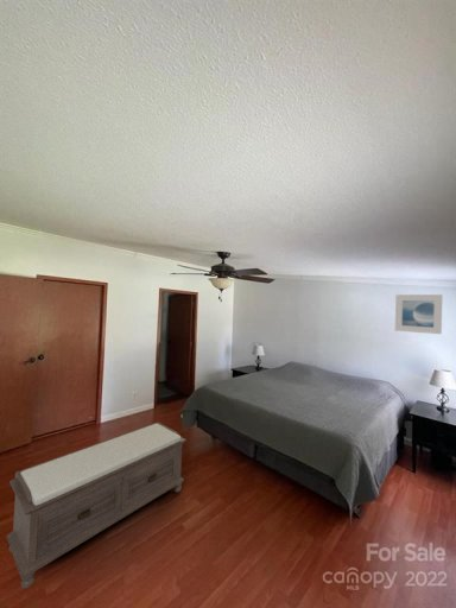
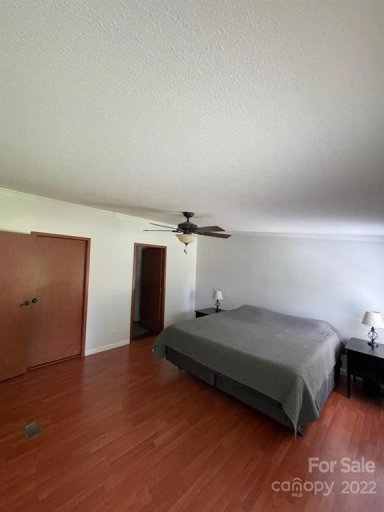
- bench (109, 482)
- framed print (417, 312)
